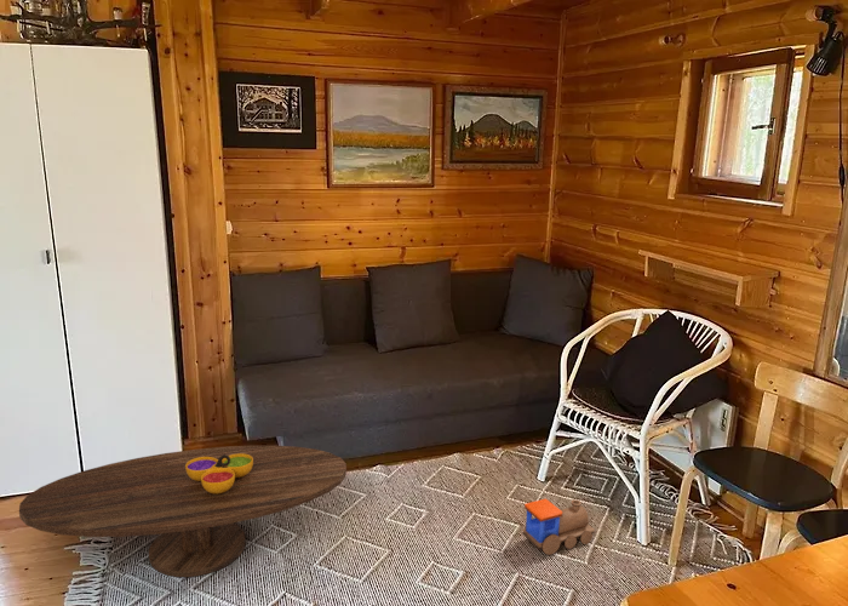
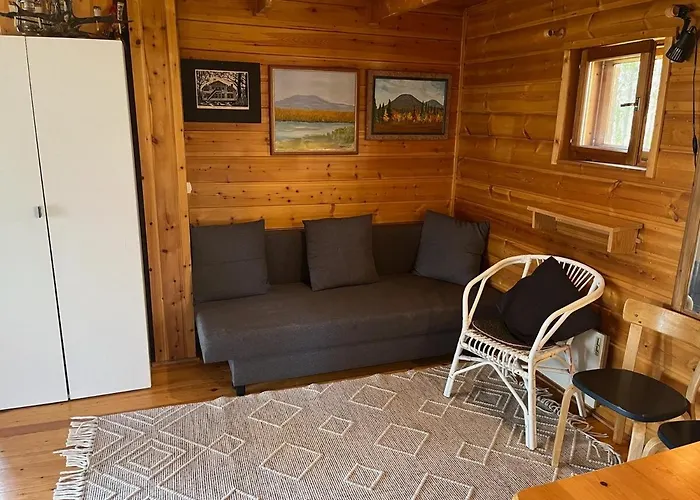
- toy train (558, 521)
- decorative bowl (218, 470)
- coffee table (195, 515)
